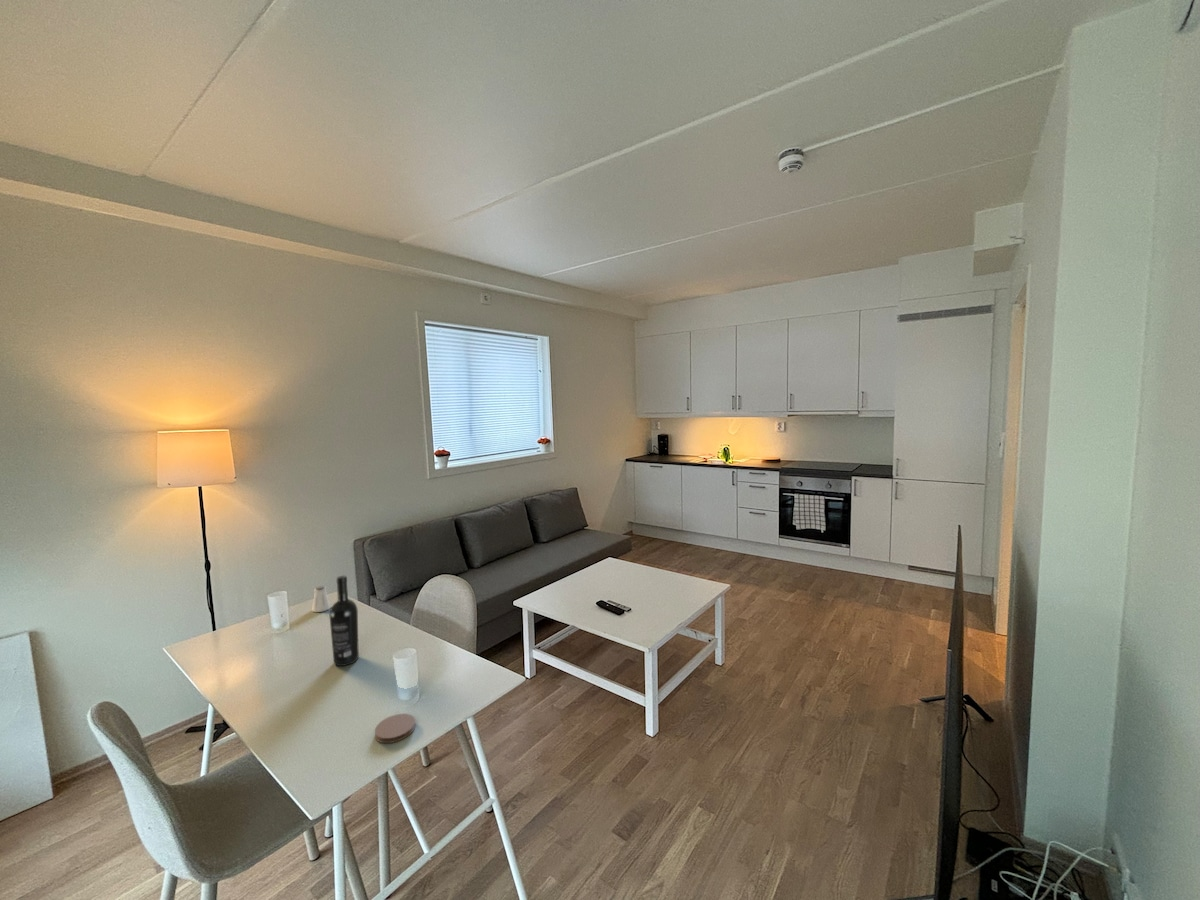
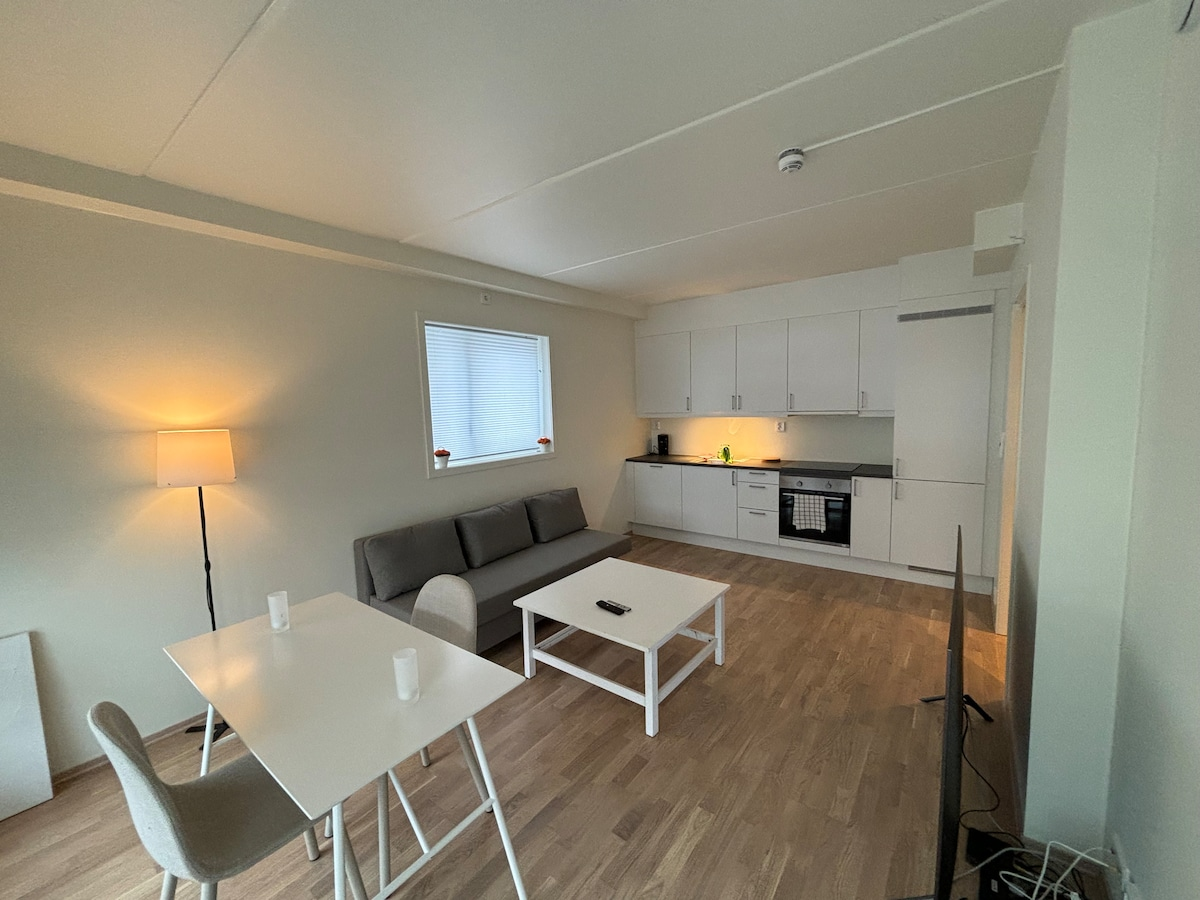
- coaster (395, 727)
- wine bottle (344, 619)
- saltshaker (320, 597)
